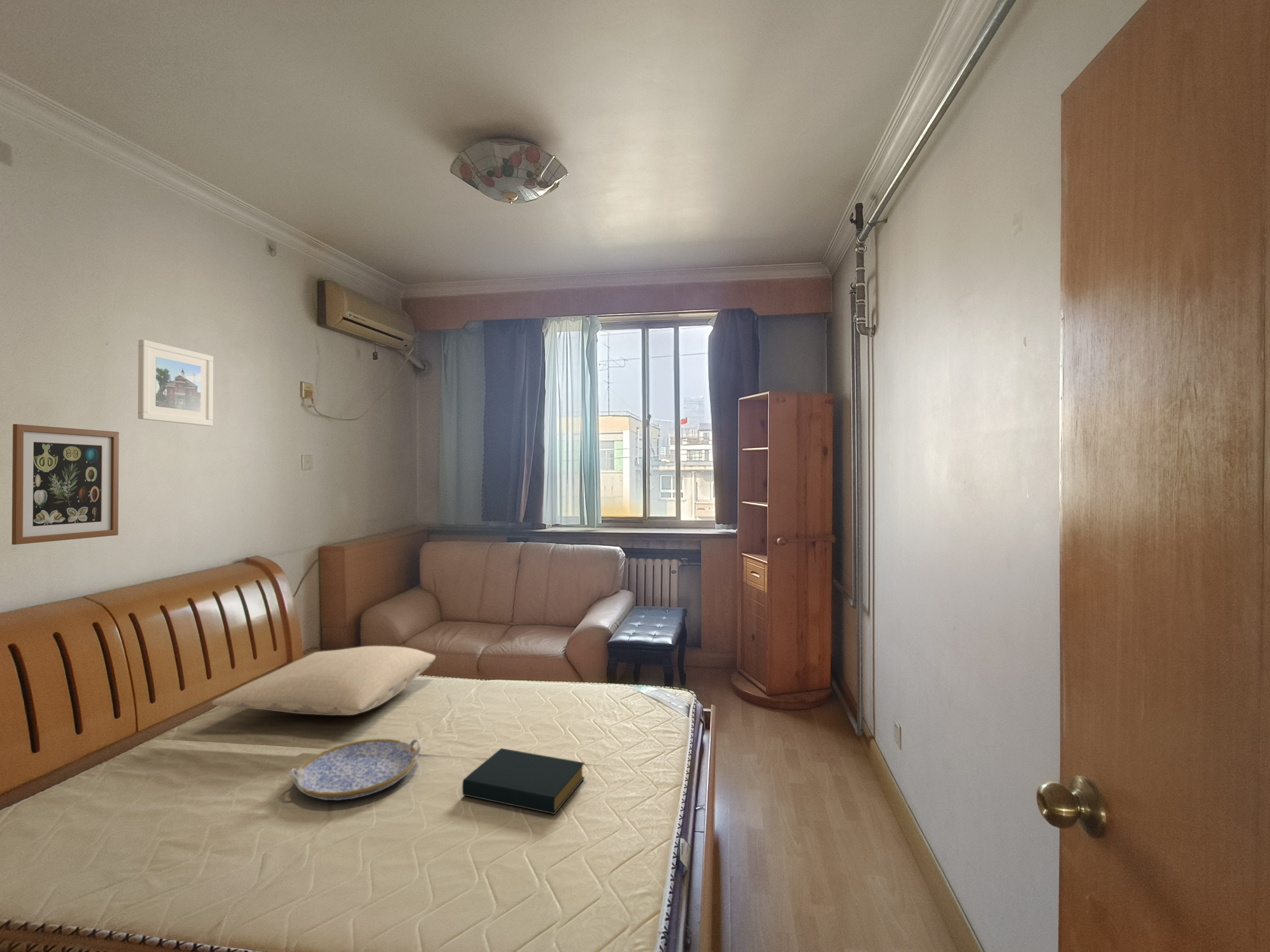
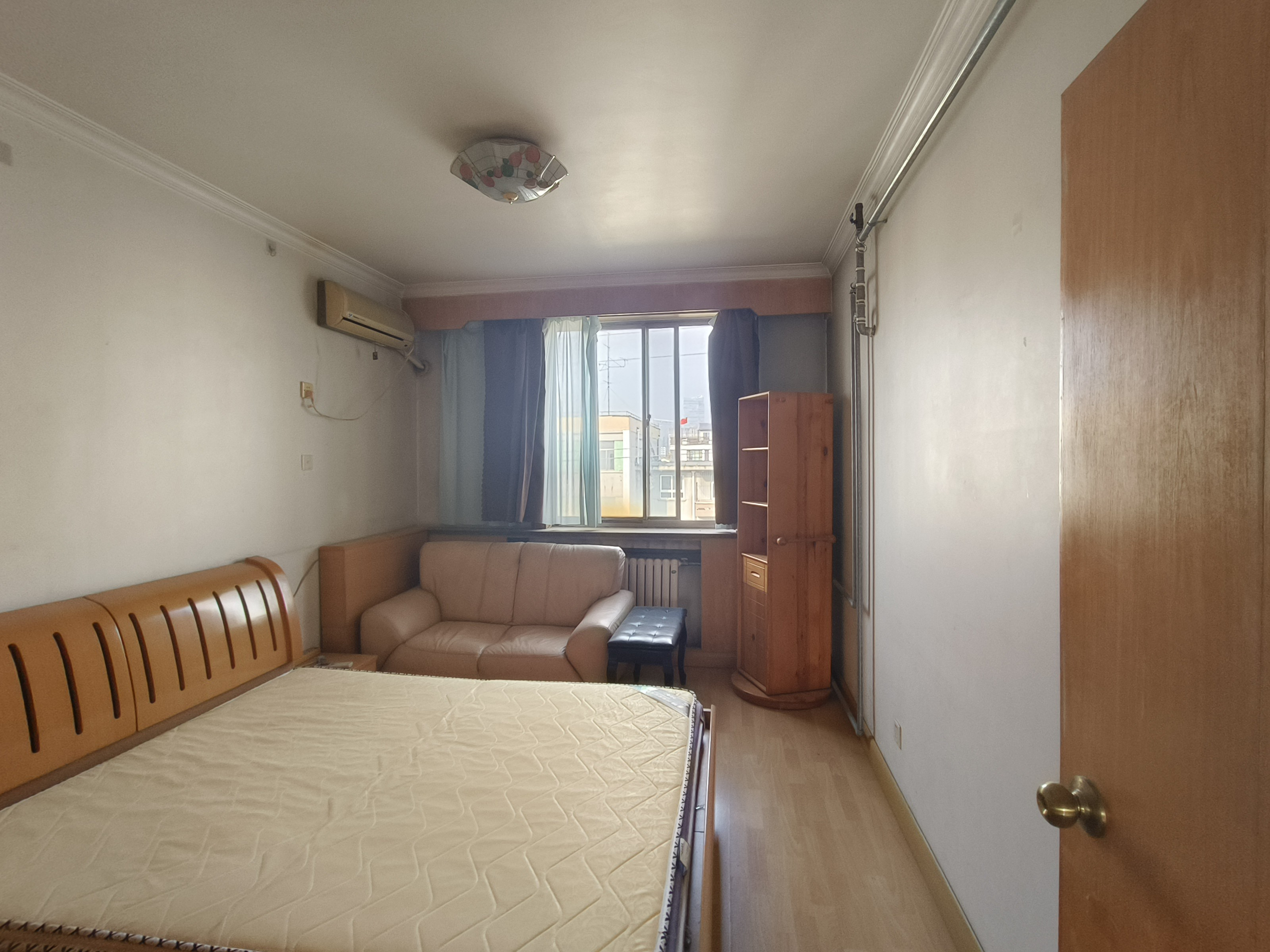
- serving tray (358, 766)
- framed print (178, 385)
- wall art (69, 484)
- hardback book (525, 779)
- pillow (335, 677)
